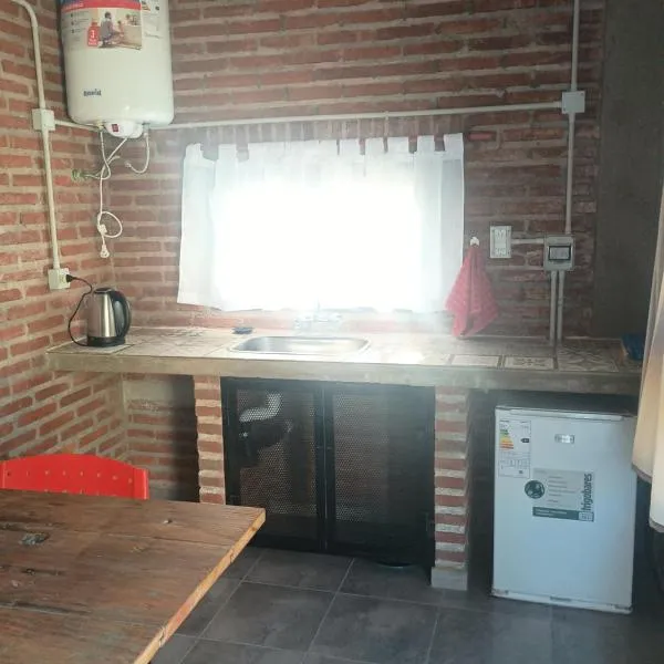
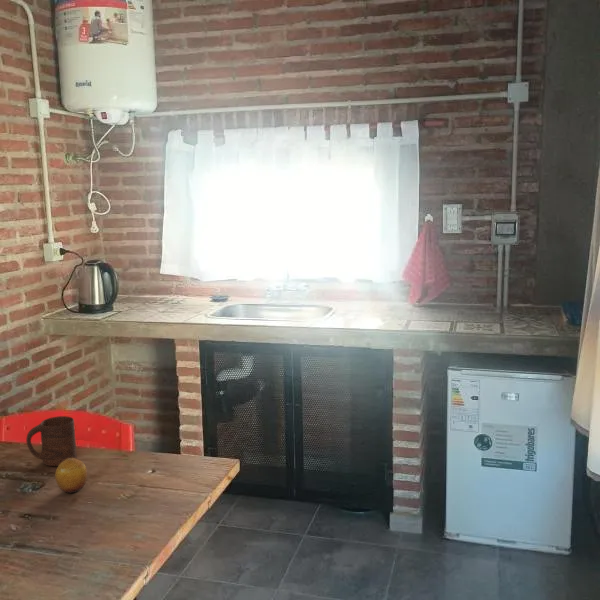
+ cup (53, 442)
+ fruit (71, 474)
